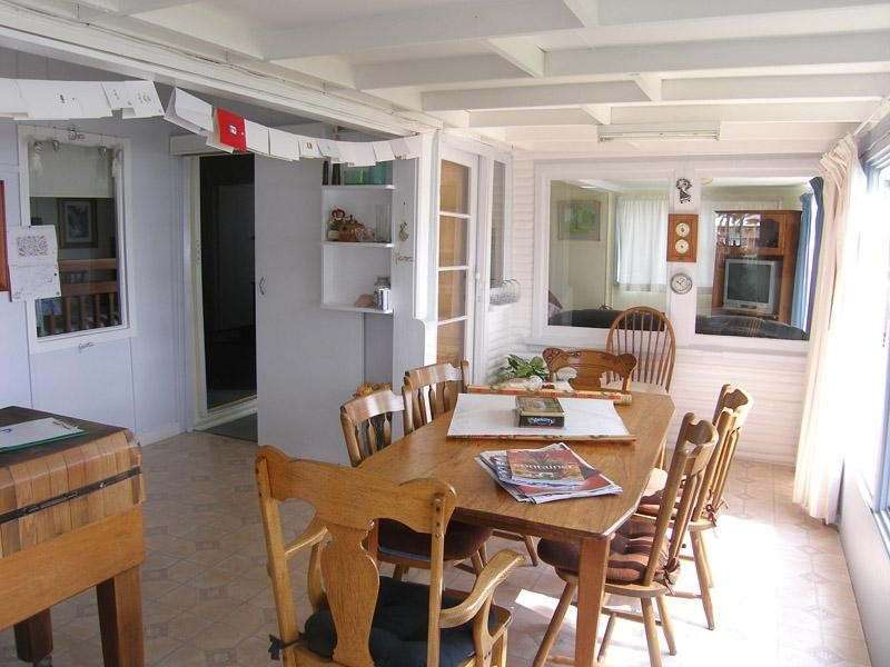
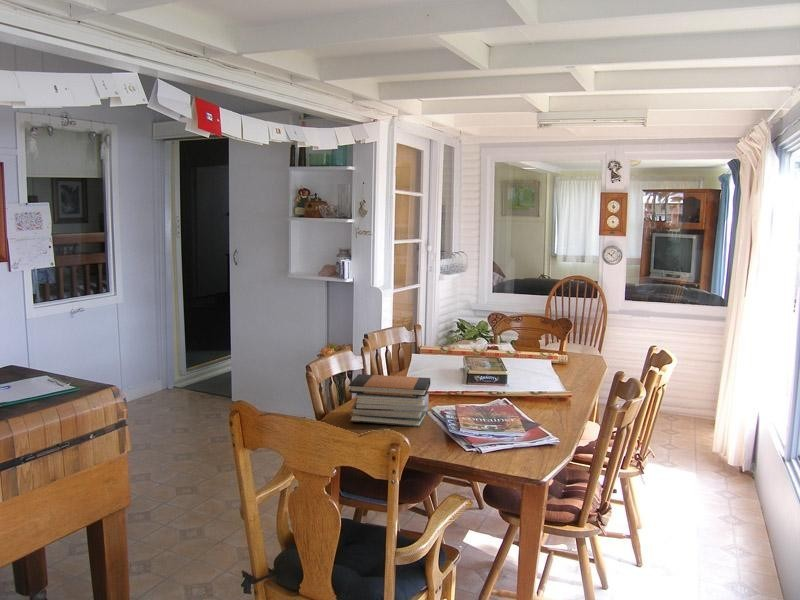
+ book stack (390, 399)
